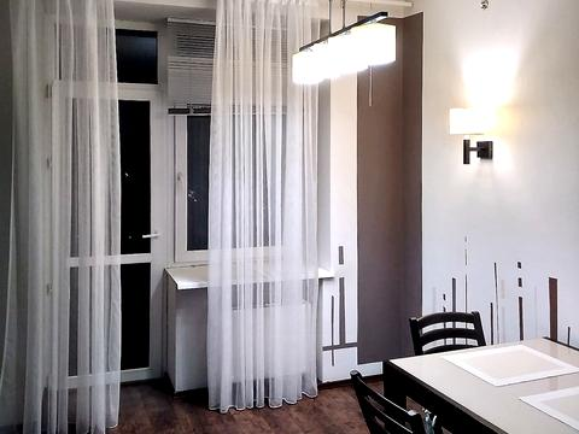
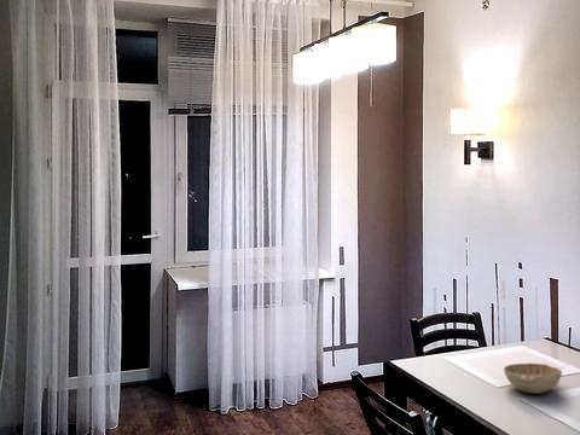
+ decorative bowl (532, 378)
